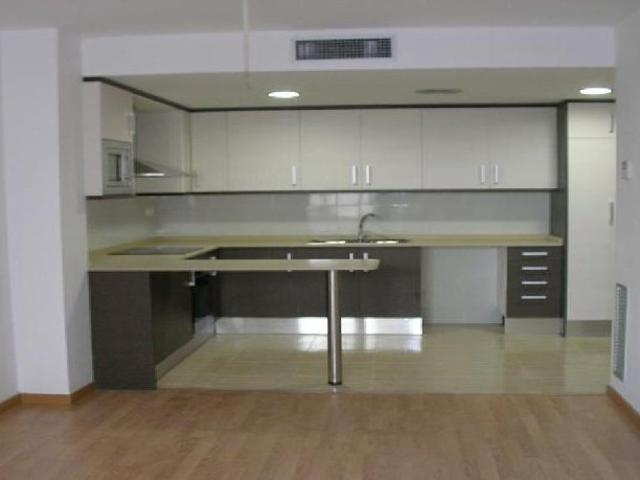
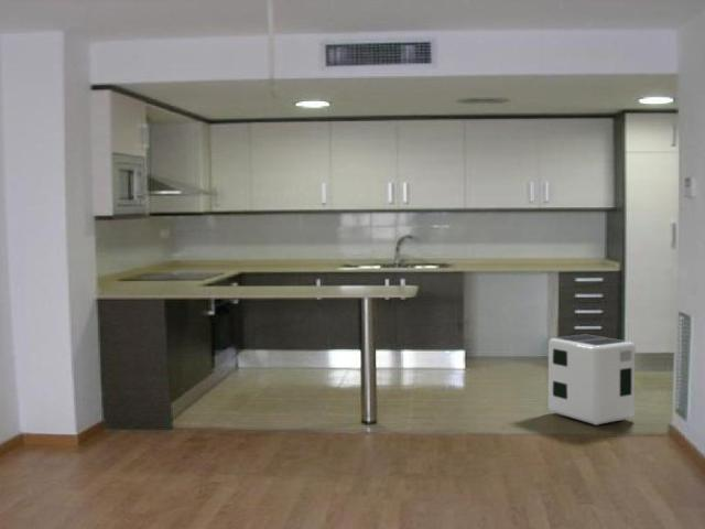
+ air purifier (590, 378)
